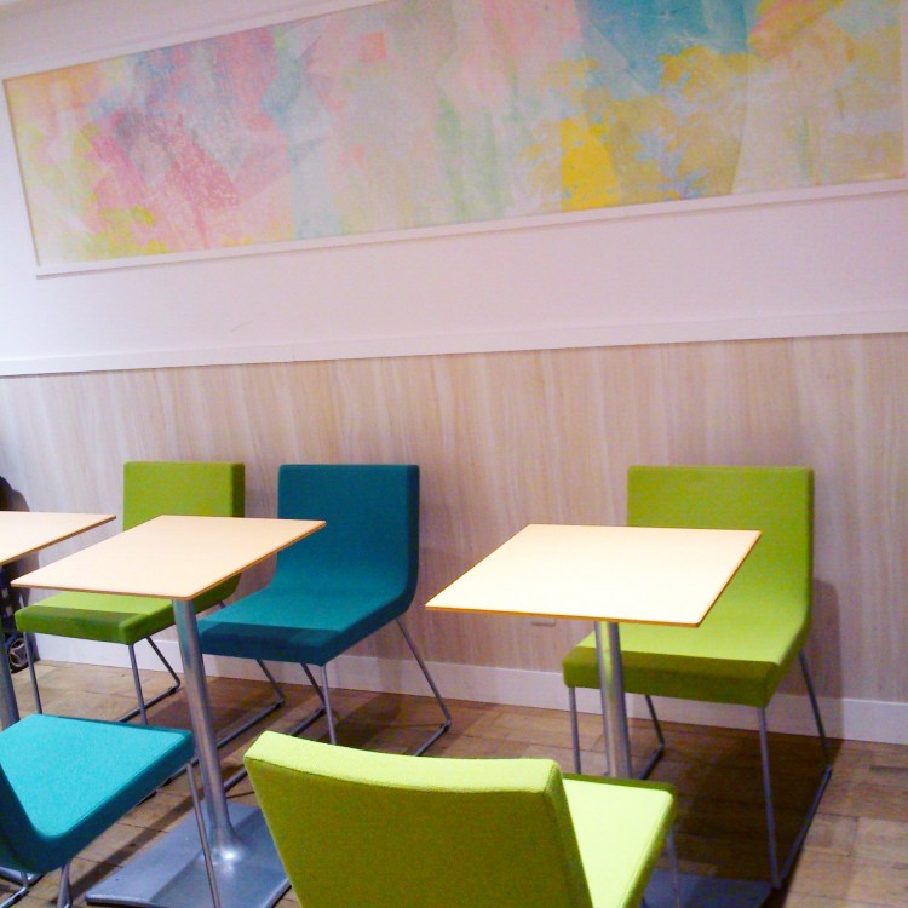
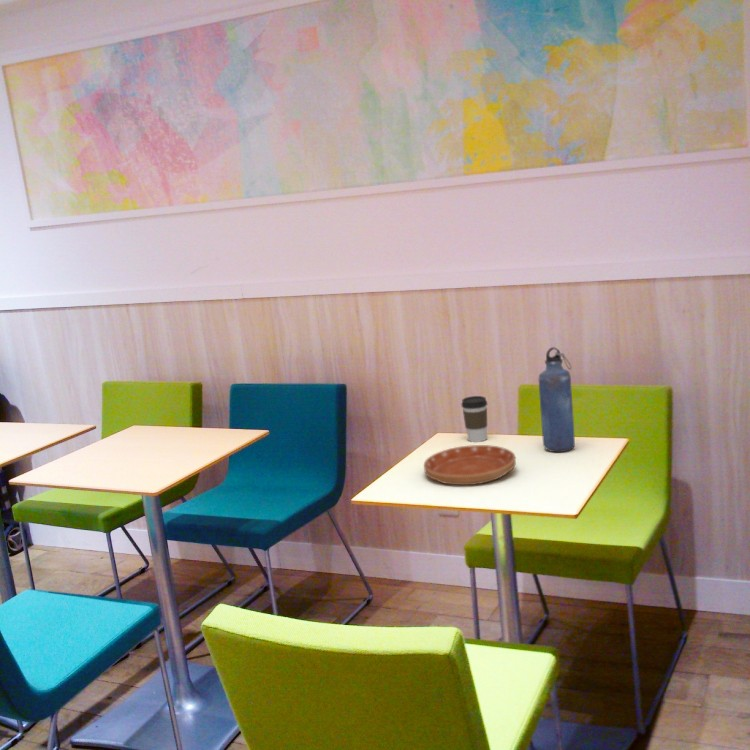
+ coffee cup (475, 419)
+ saucer (469, 466)
+ water bottle (557, 398)
